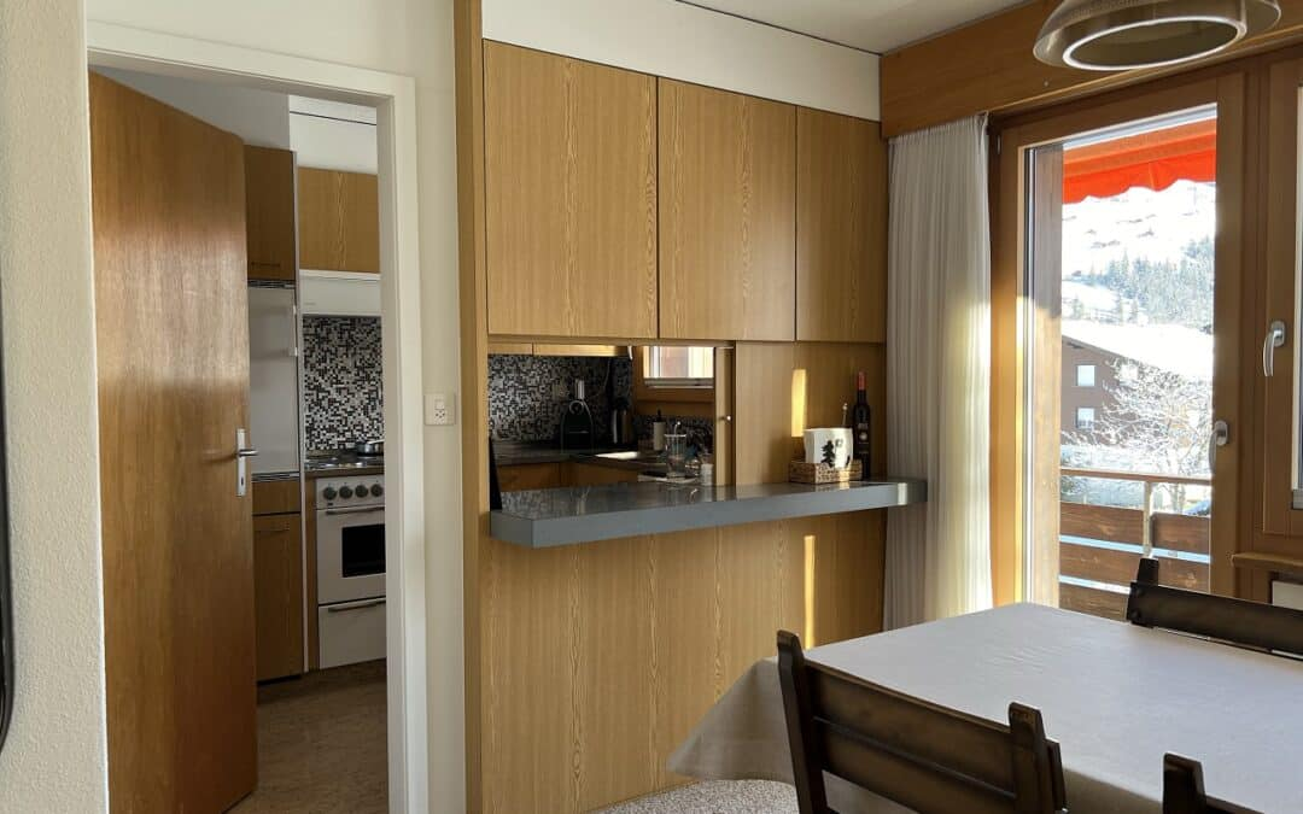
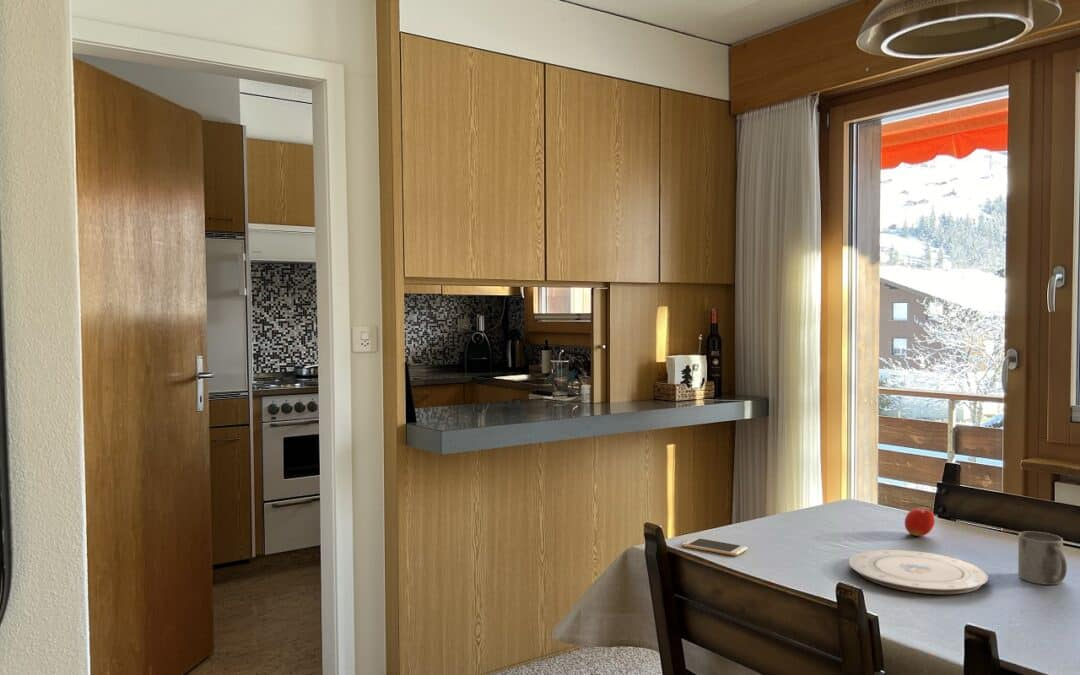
+ smartphone (714, 546)
+ mug (1045, 560)
+ plate (916, 571)
+ fruit (919, 520)
